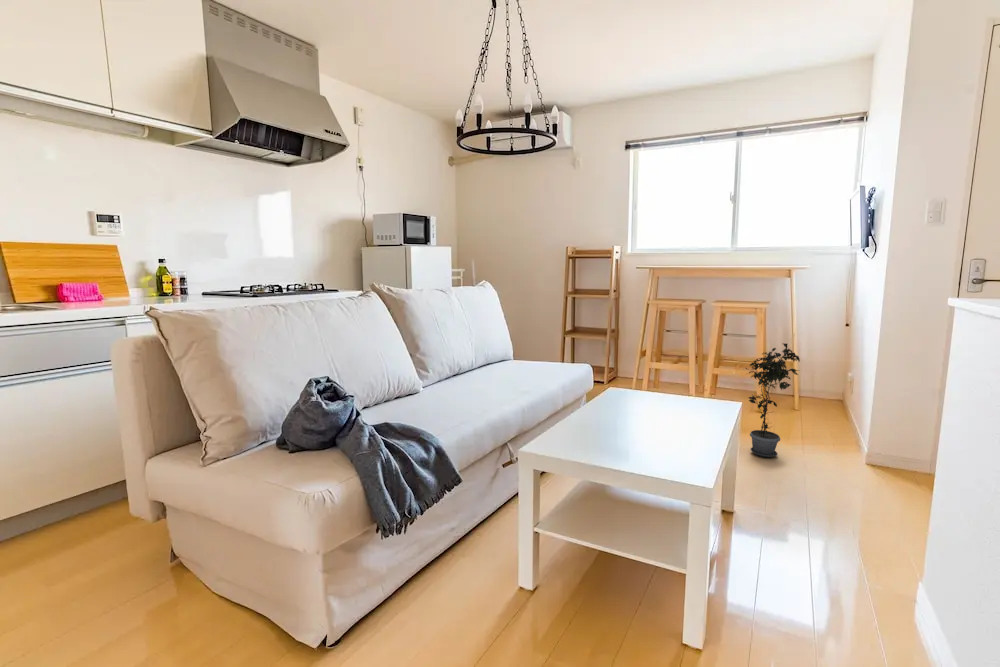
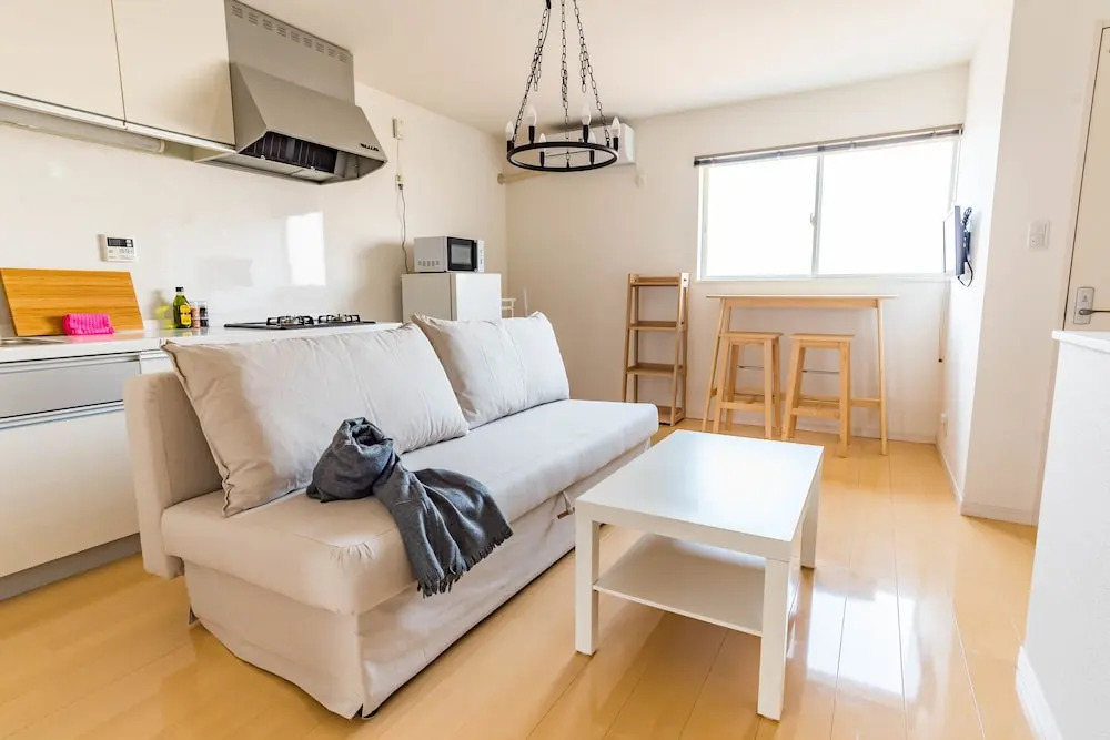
- potted plant (768, 400)
